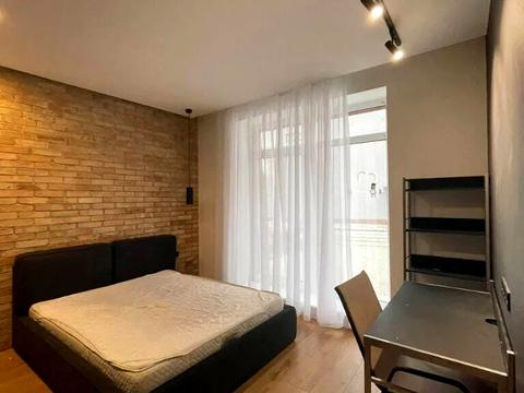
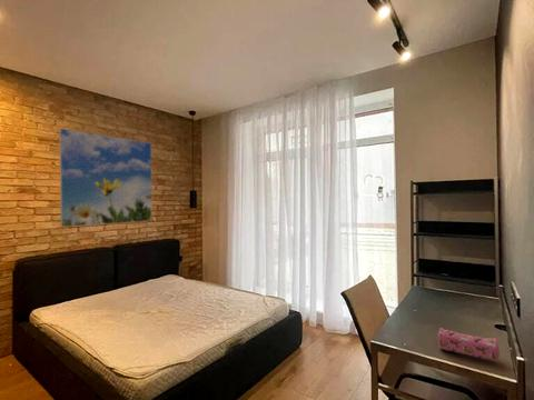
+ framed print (110, 180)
+ pencil case (466, 343)
